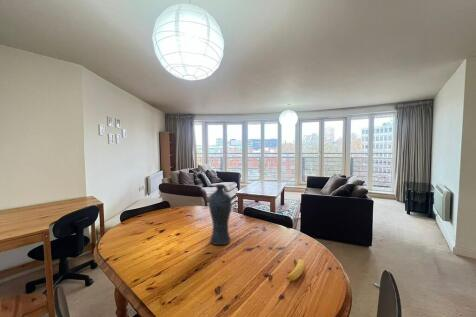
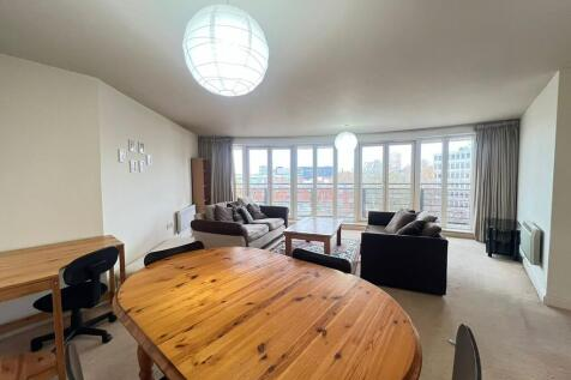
- vase (220, 213)
- banana (295, 267)
